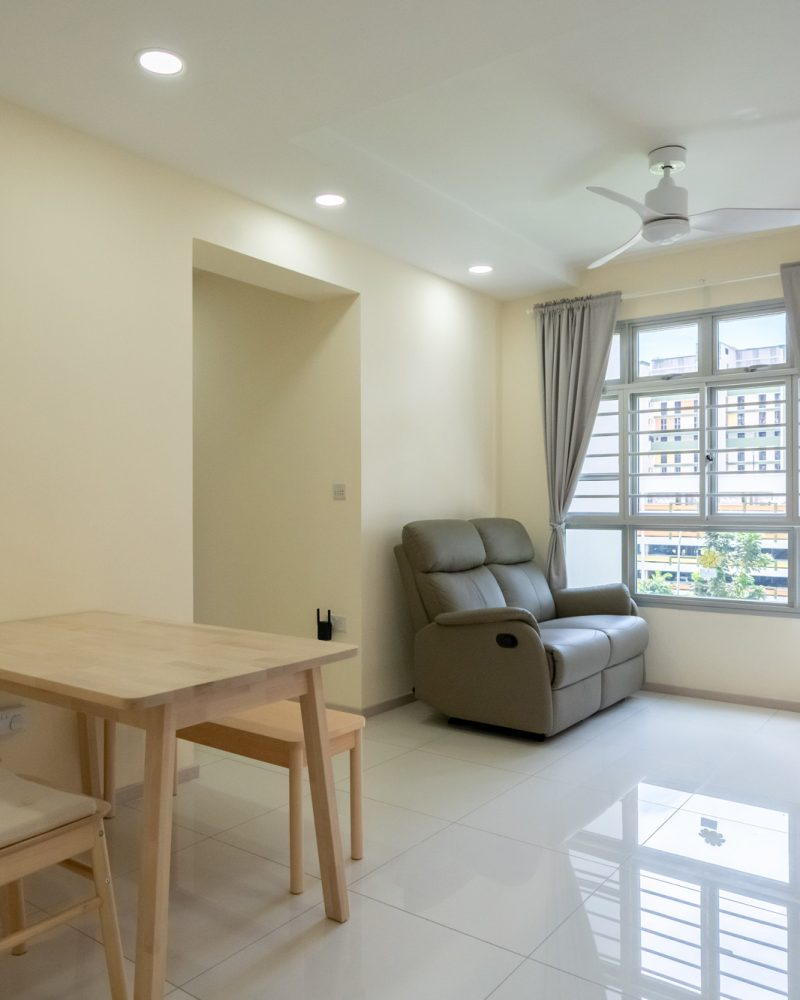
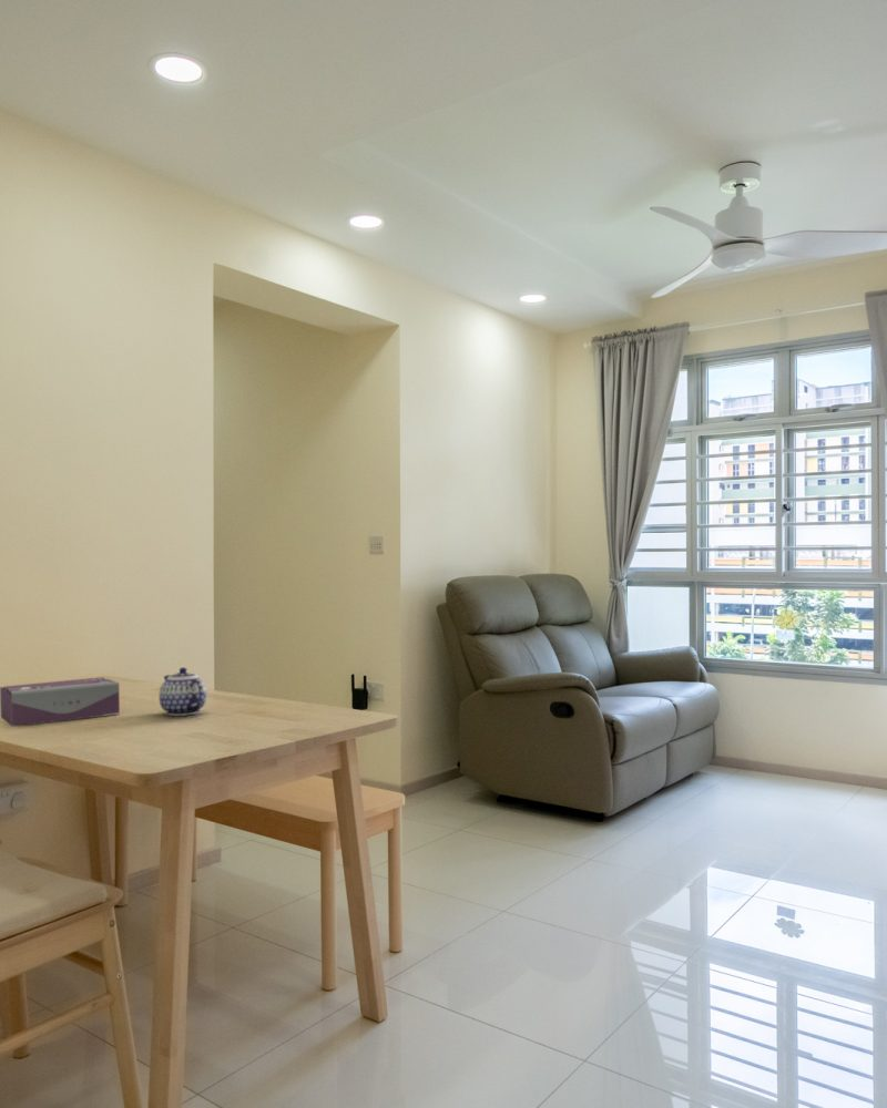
+ tissue box (60, 699)
+ teapot (183, 690)
